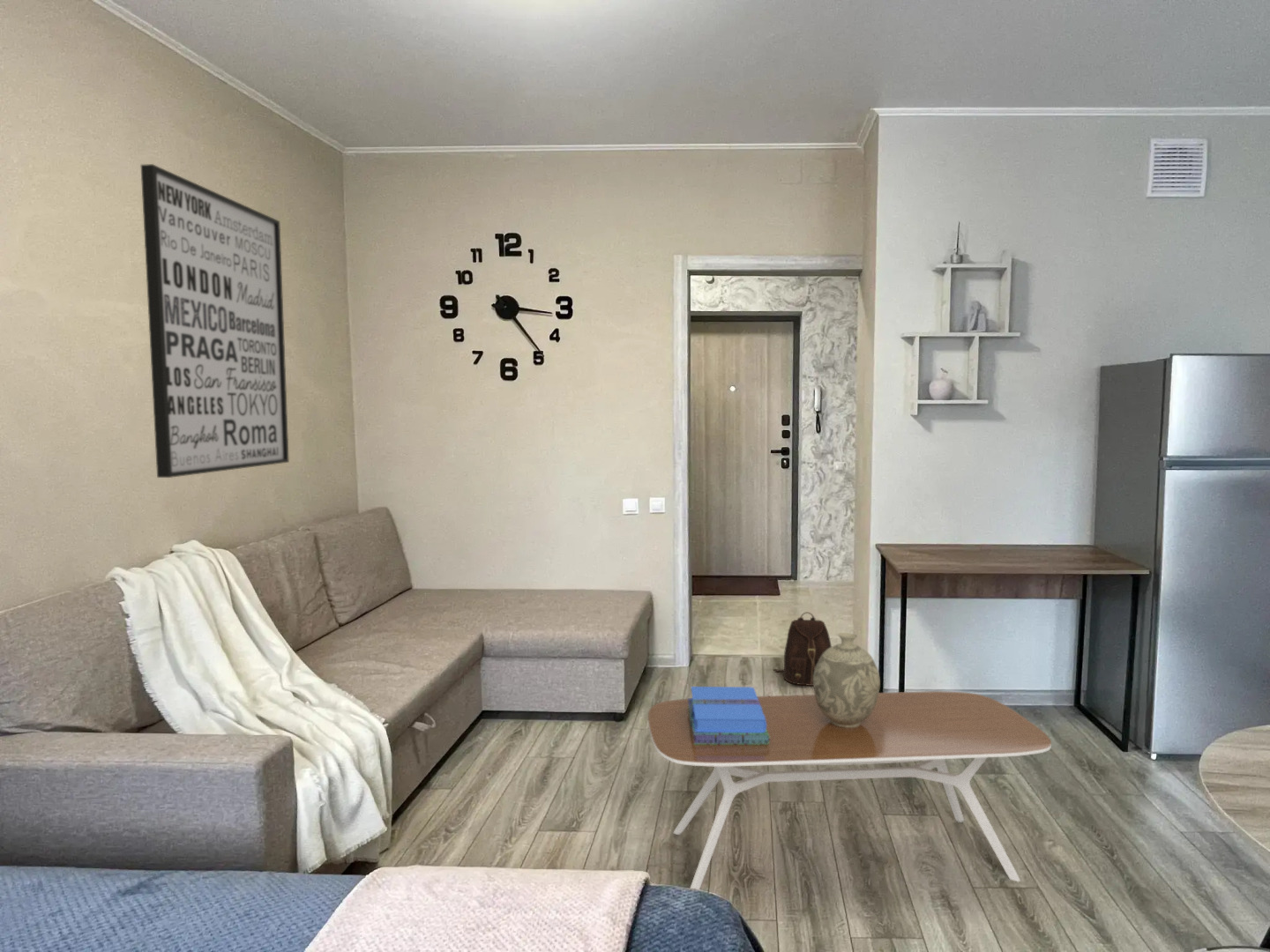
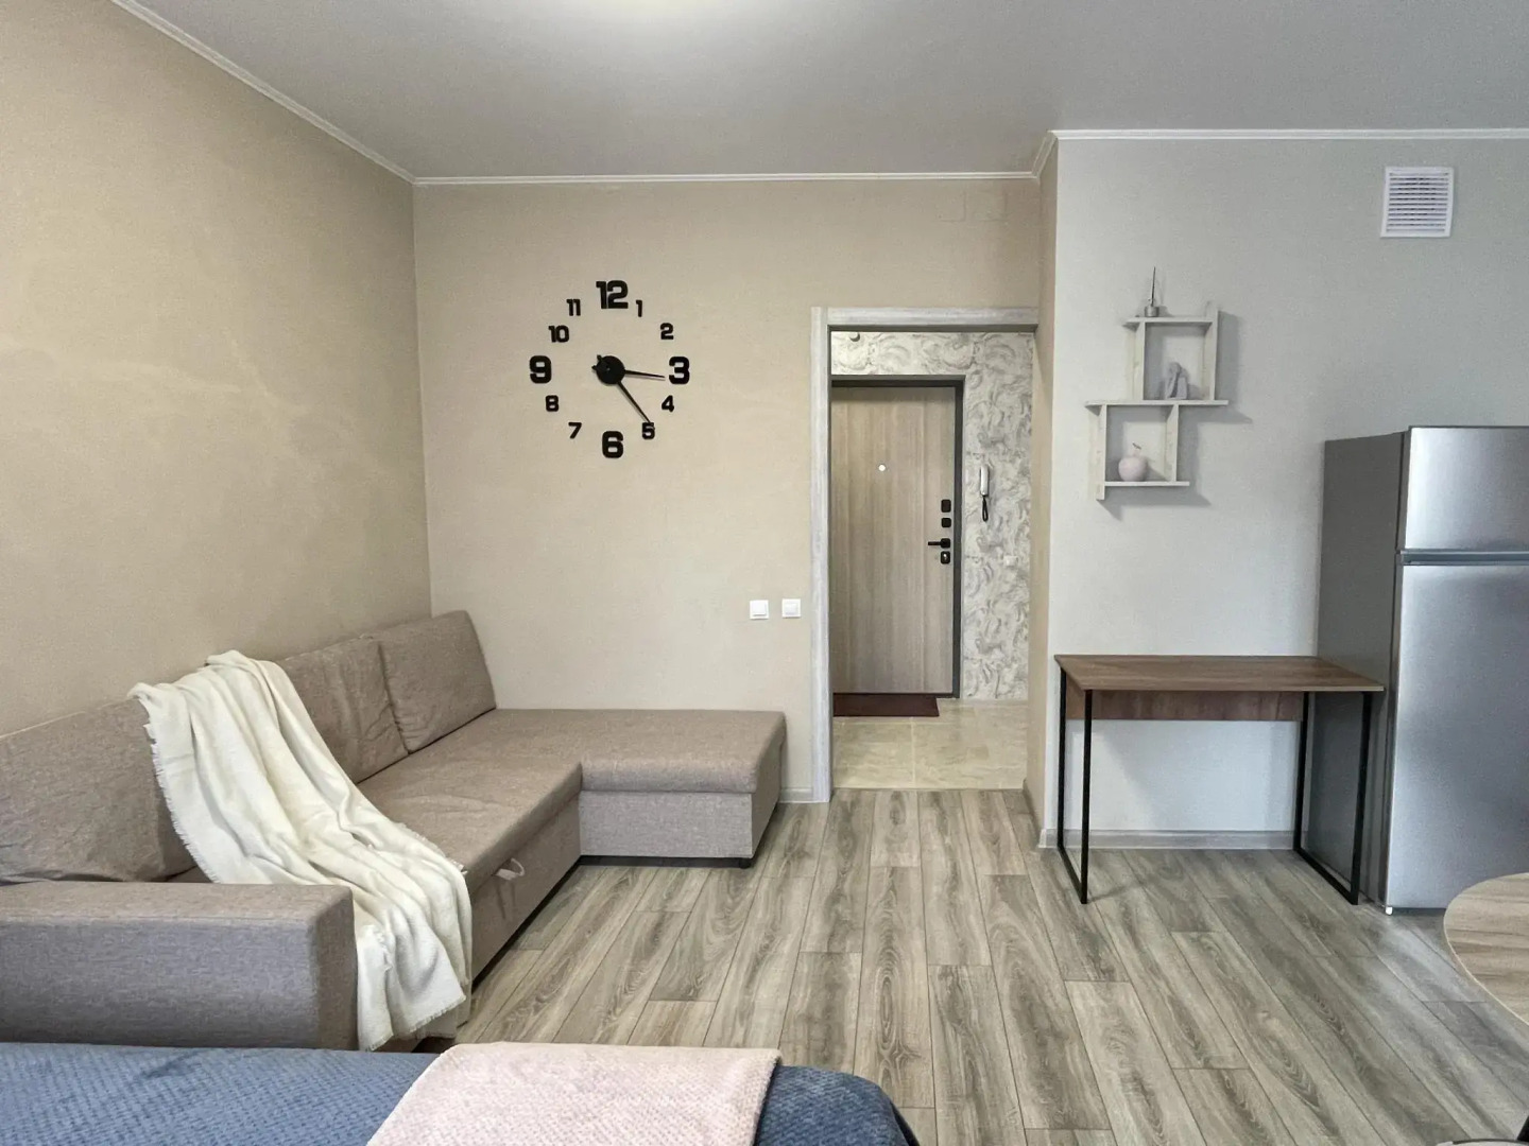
- backpack (809, 647)
- coffee table (839, 778)
- books (726, 712)
- decorative vase (846, 678)
- wall art (225, 334)
